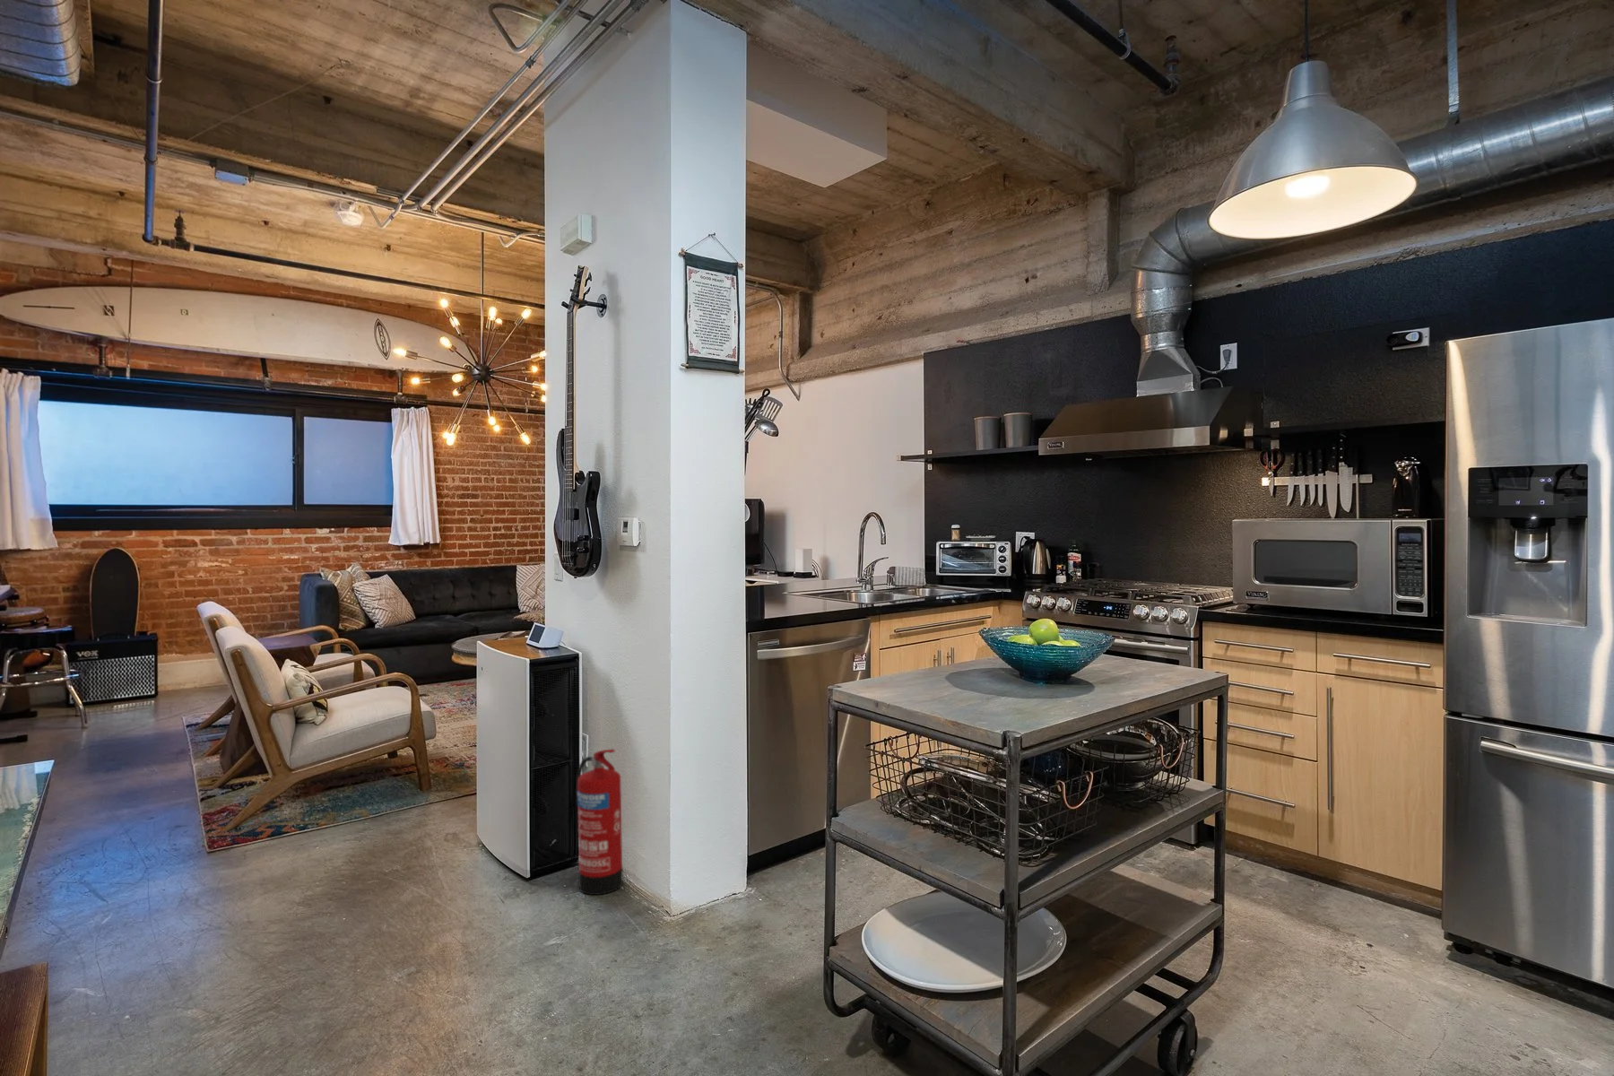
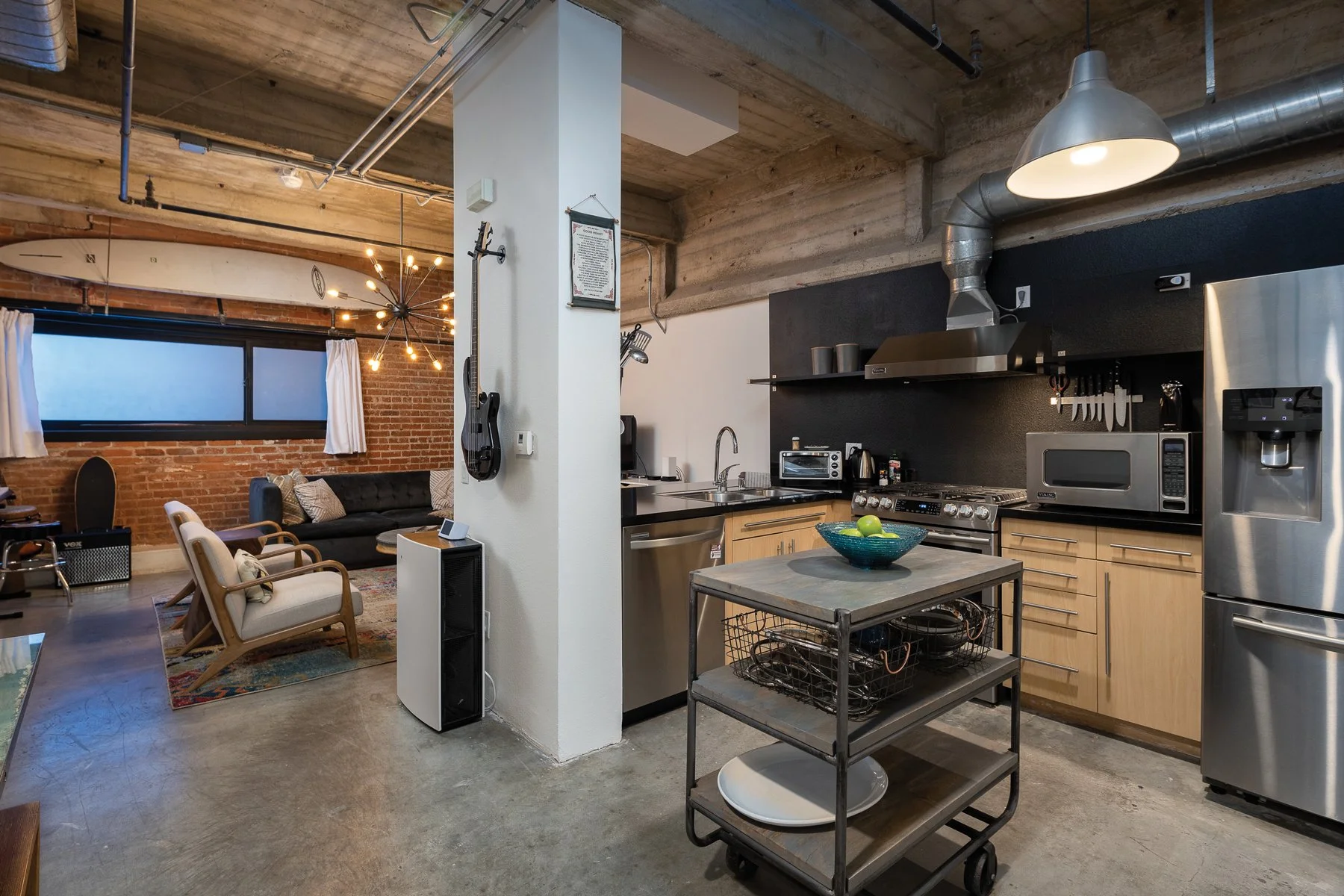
- fire extinguisher (594, 812)
